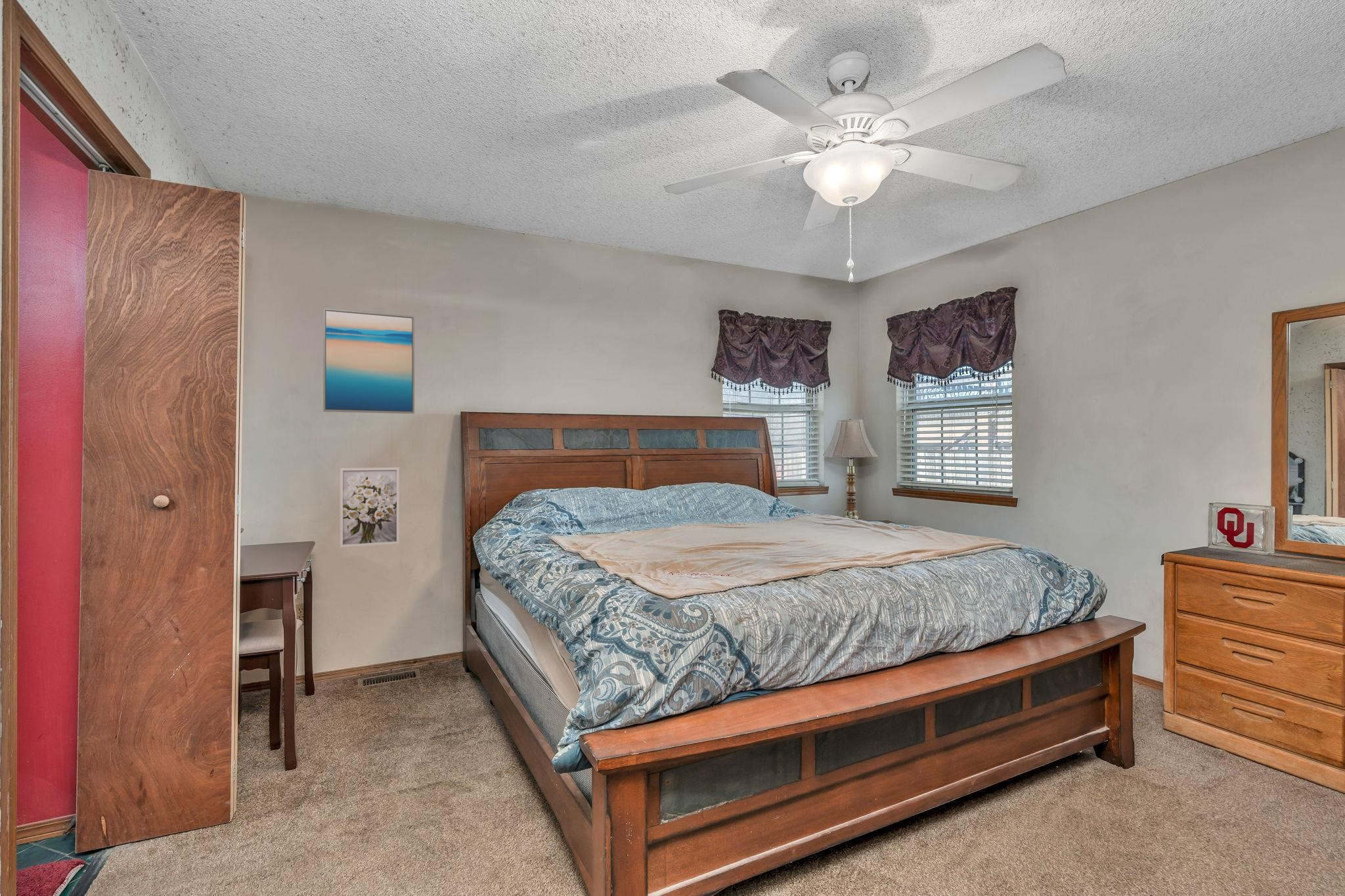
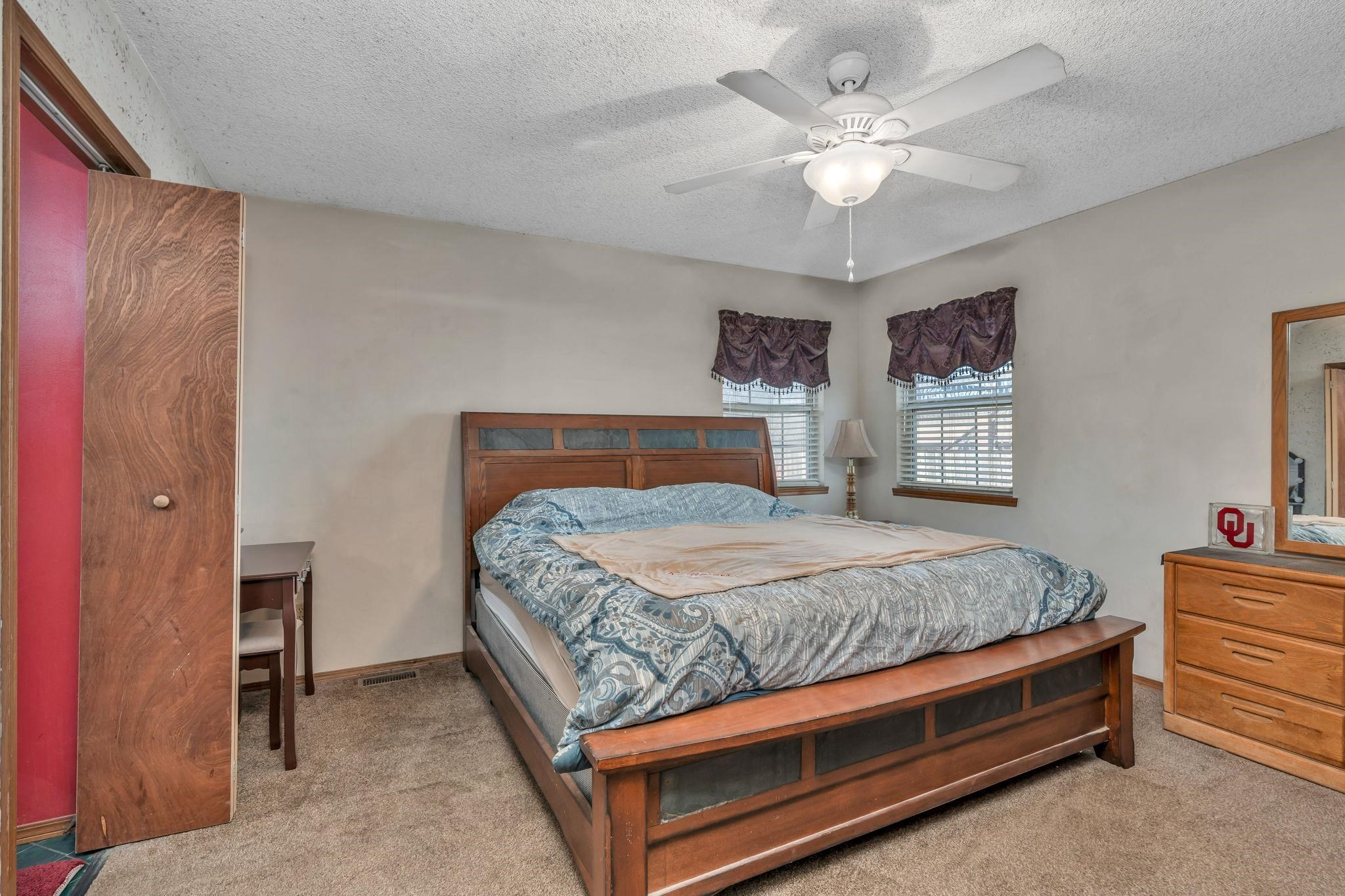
- wall art (370, 362)
- wall art (370, 506)
